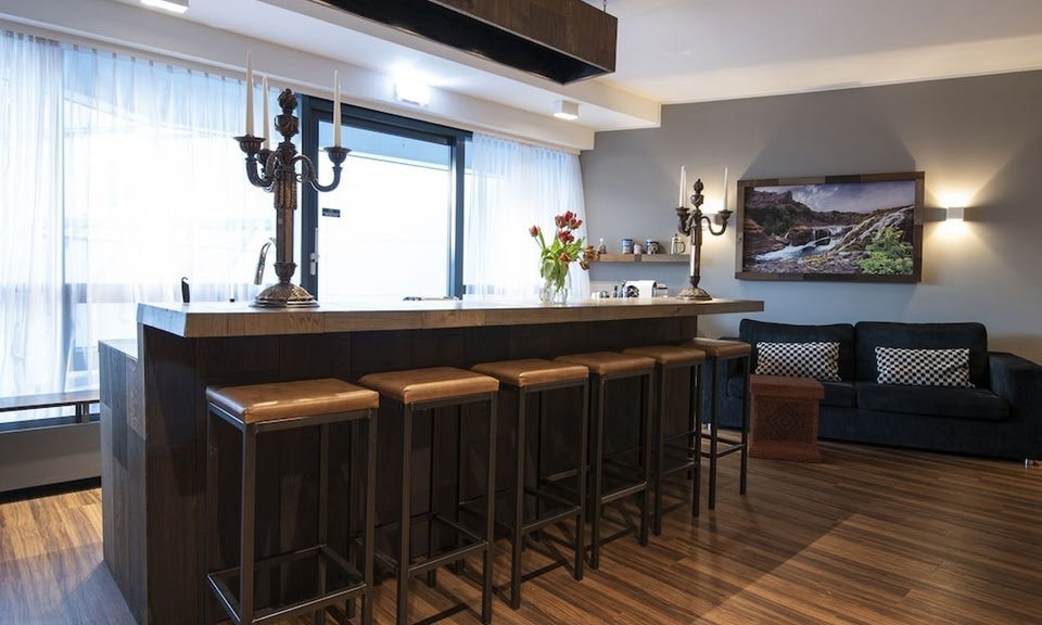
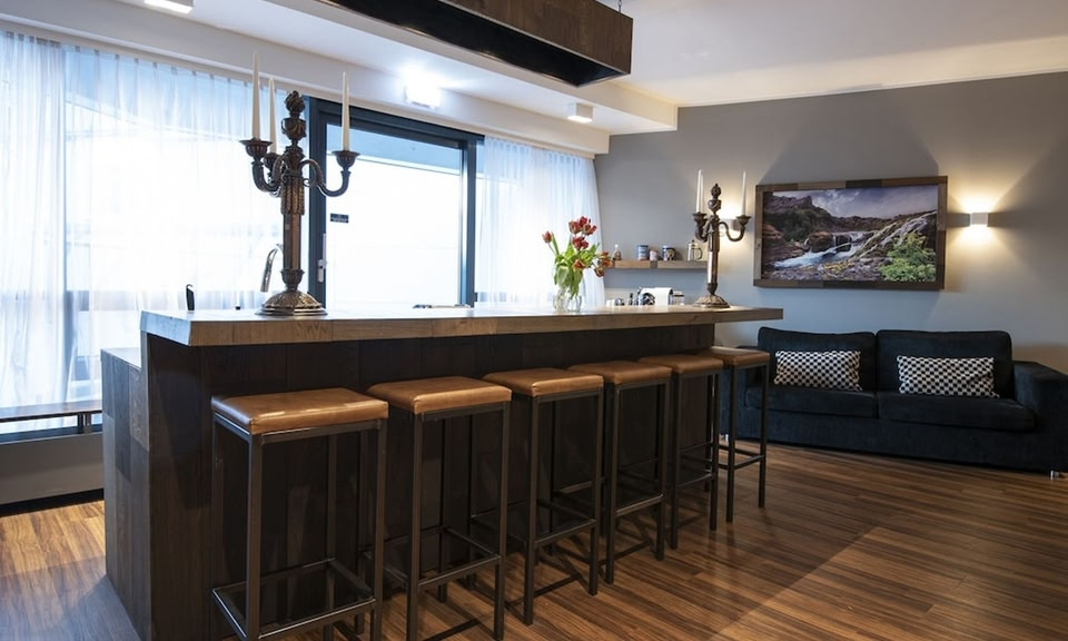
- side table (782, 416)
